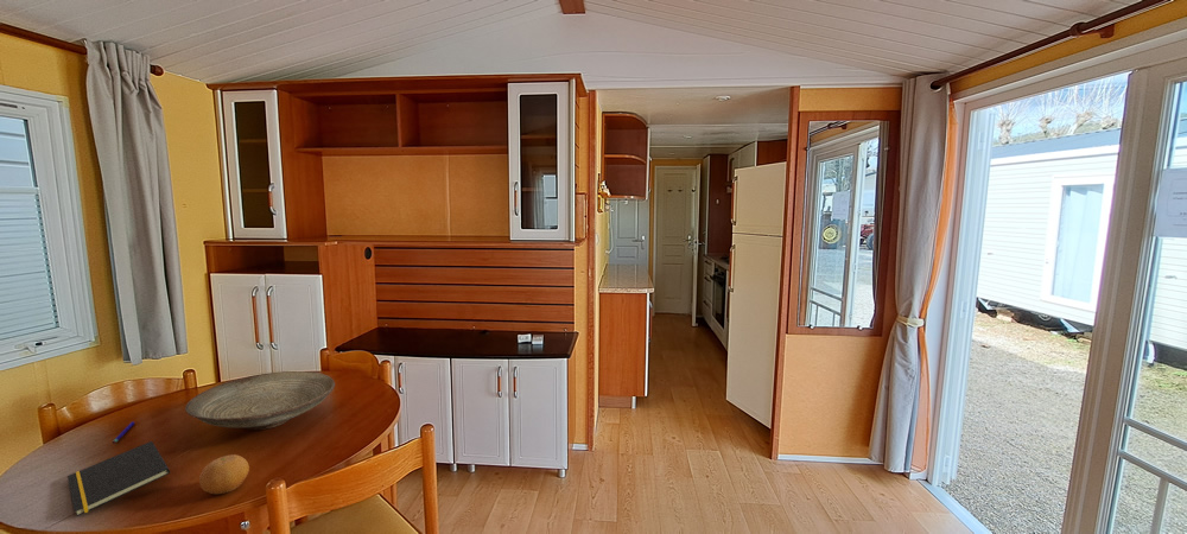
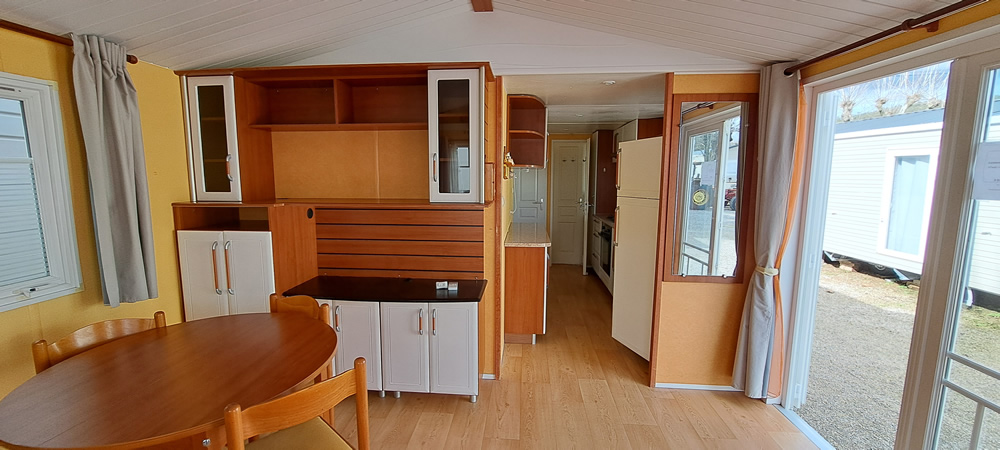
- notepad (118, 475)
- decorative bowl (266, 406)
- pen (123, 432)
- fruit (224, 473)
